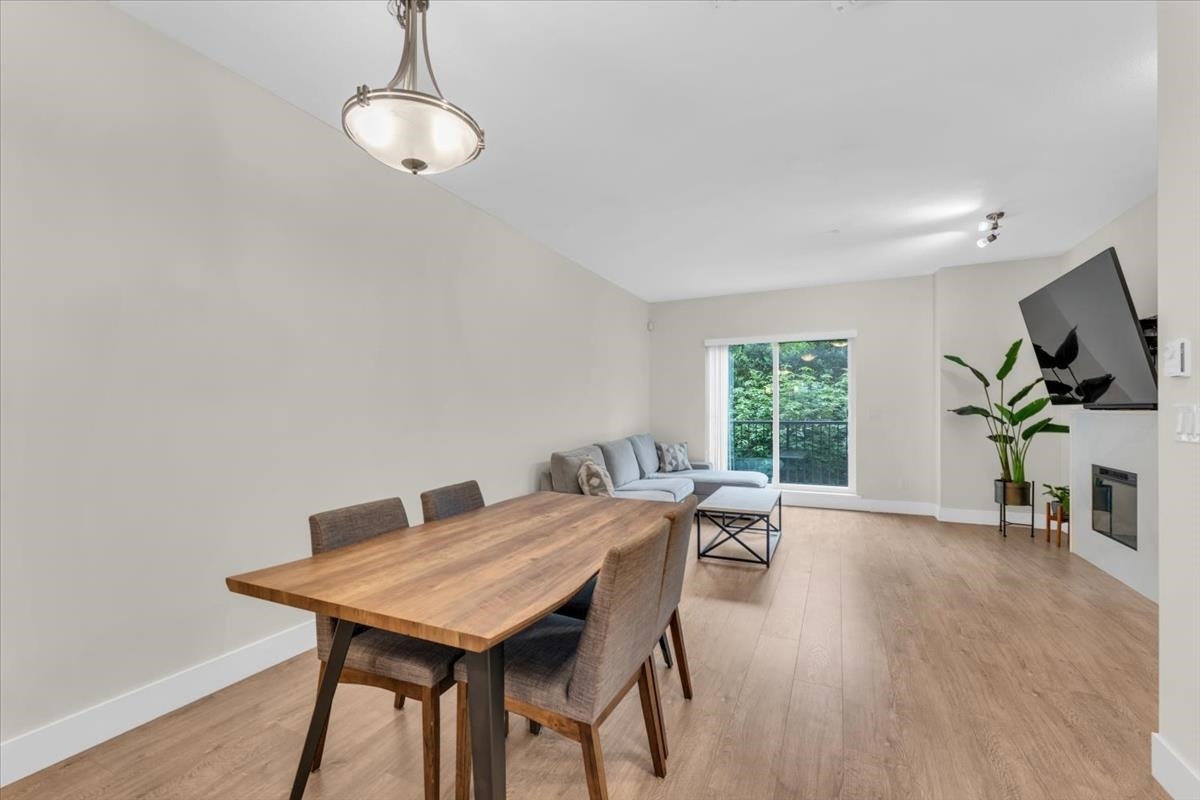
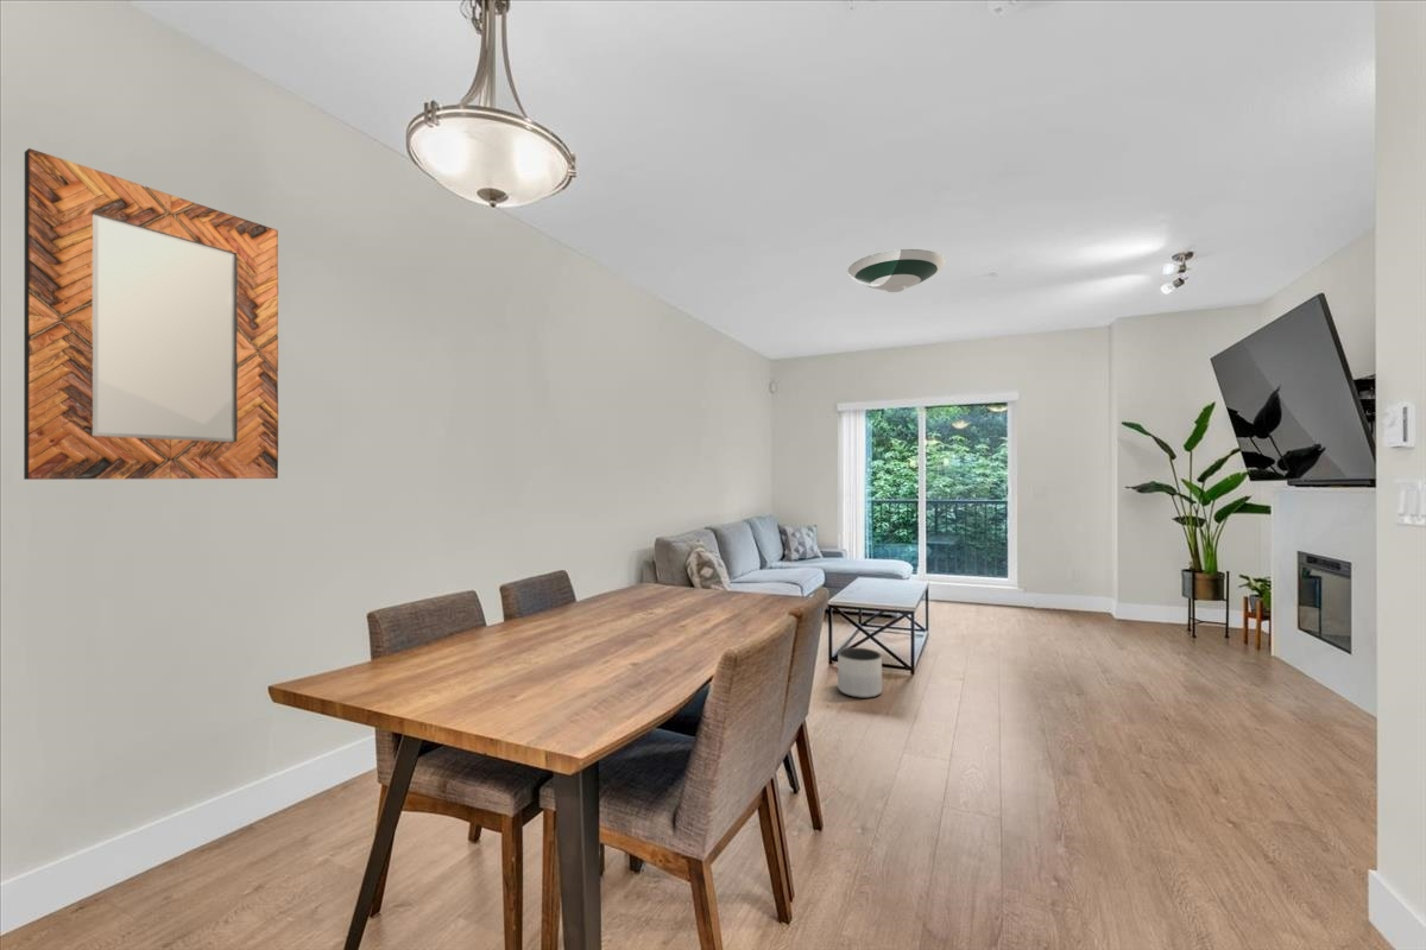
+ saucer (895, 278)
+ home mirror (169, 337)
+ planter (859, 672)
